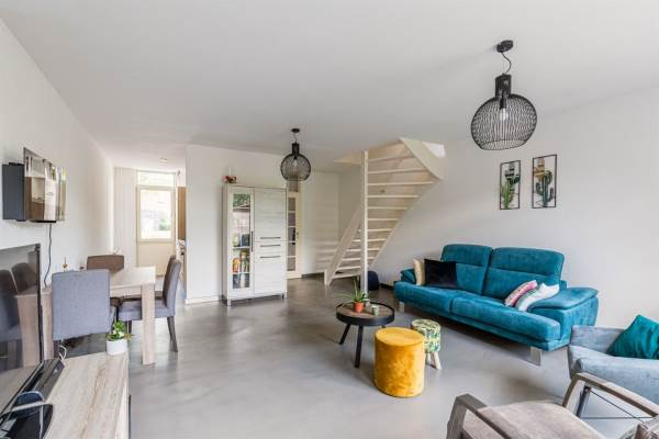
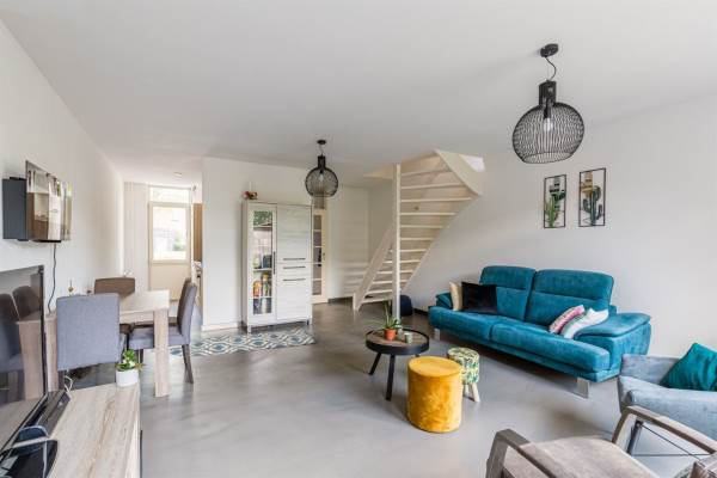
+ rug (219, 344)
